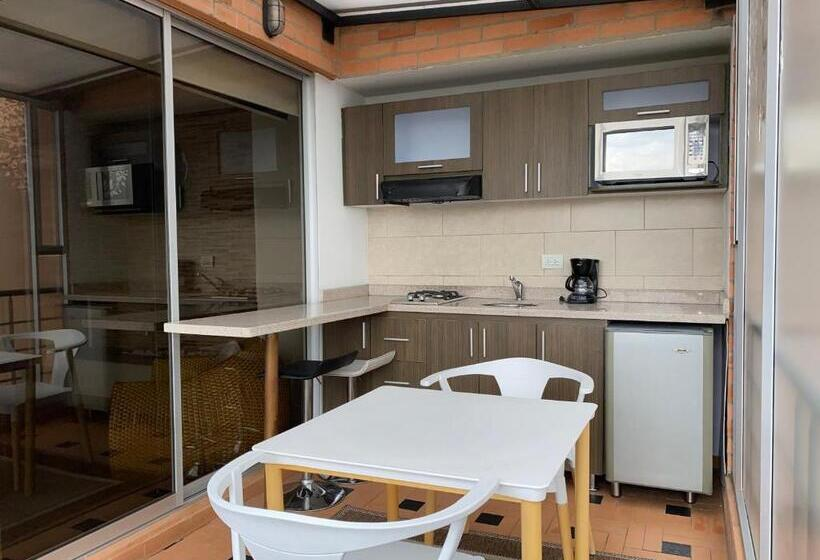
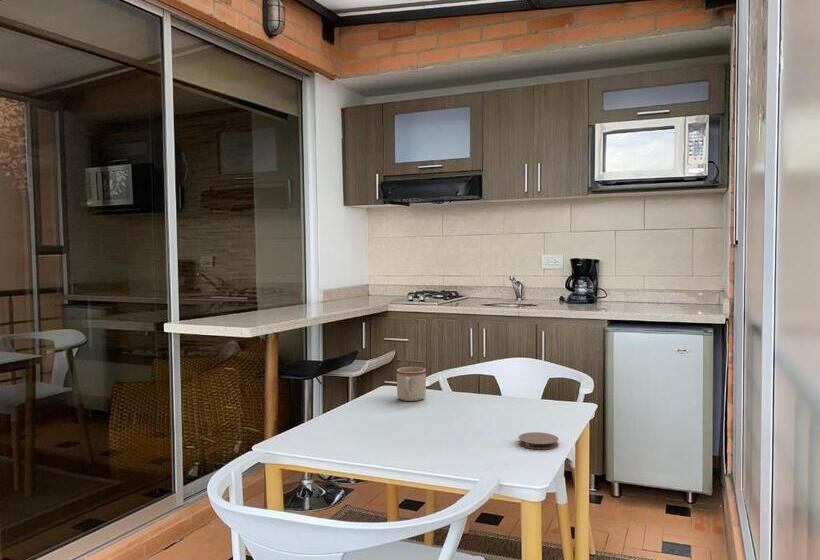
+ coaster (538, 440)
+ mug (410, 384)
